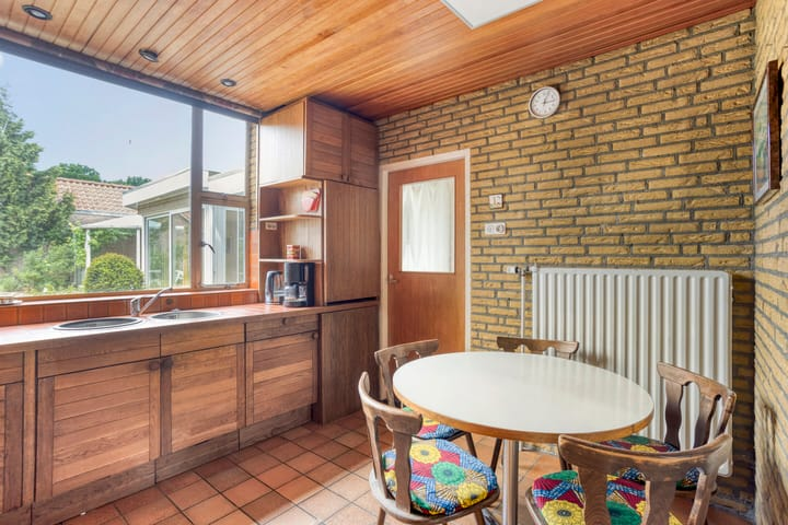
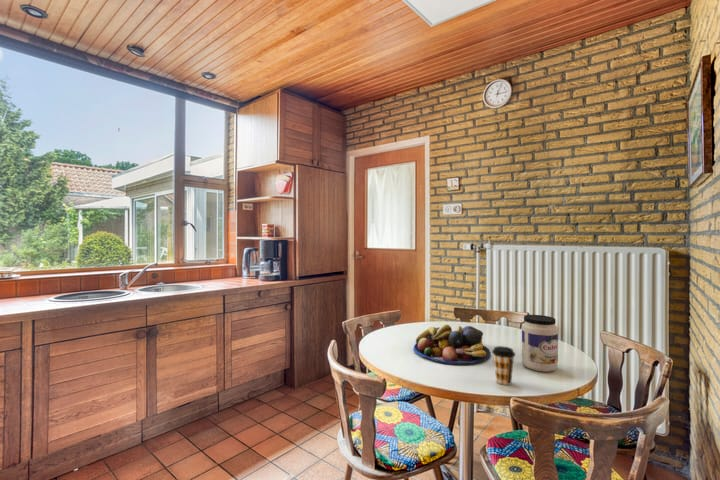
+ jar (539, 342)
+ coffee cup (503, 365)
+ fruit bowl (450, 337)
